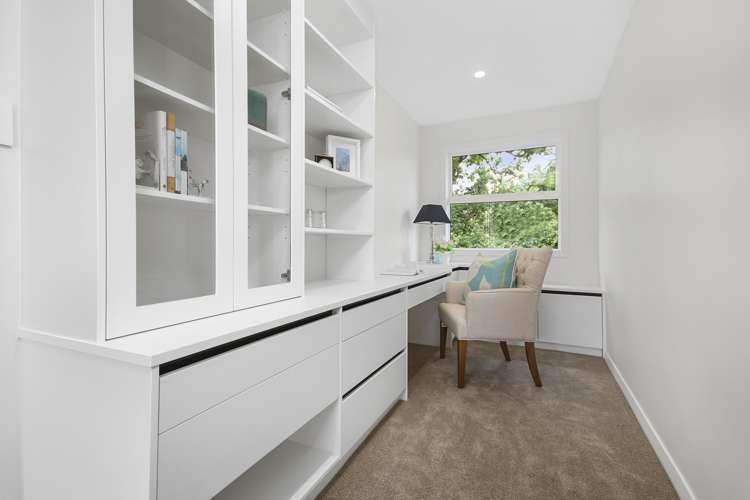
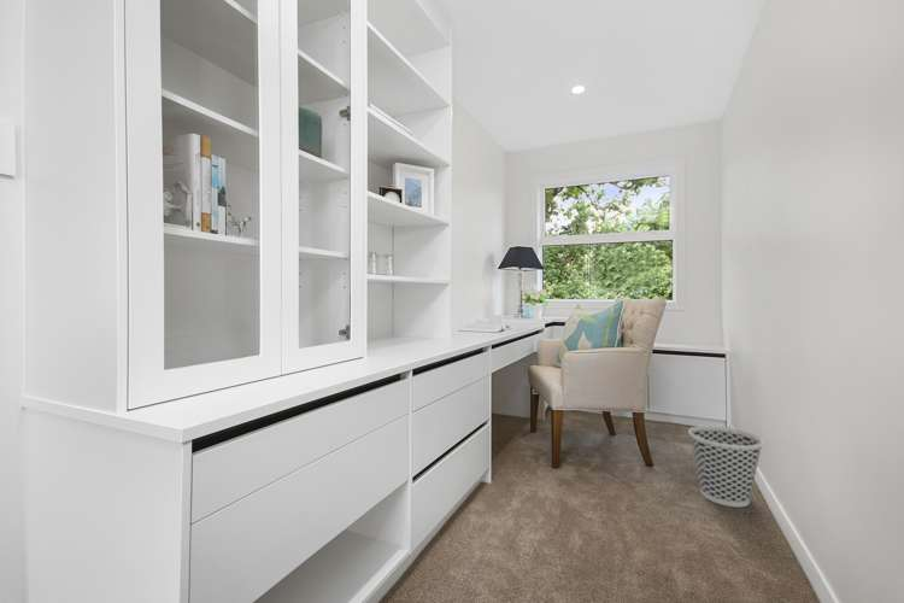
+ wastebasket (724, 466)
